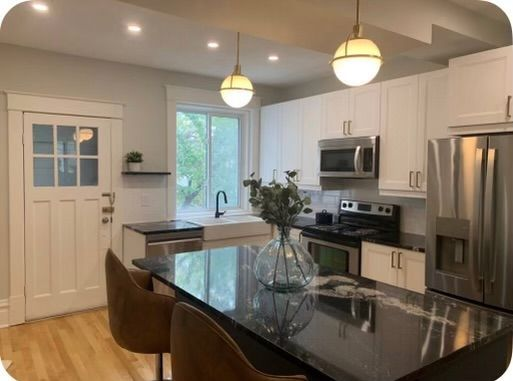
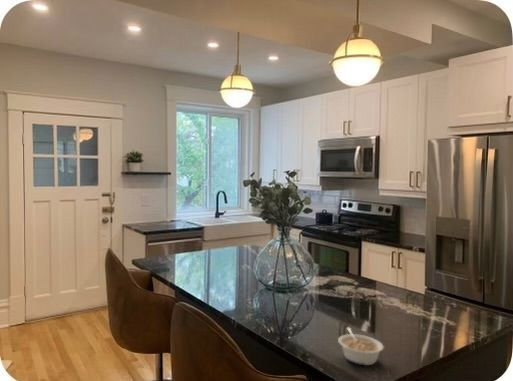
+ legume (358, 348)
